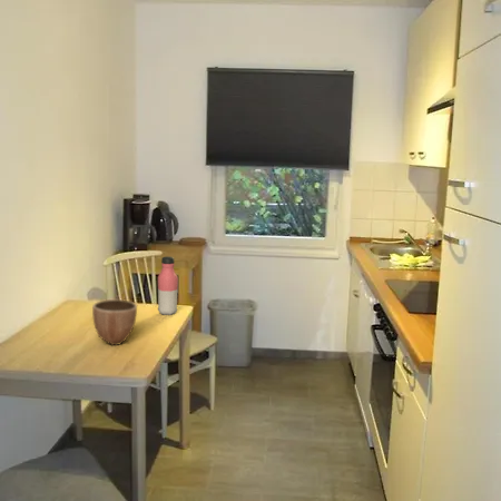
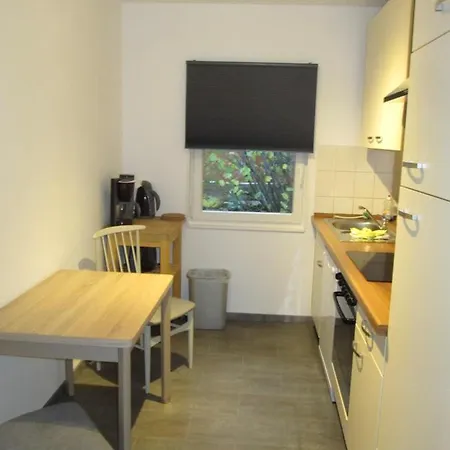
- water bottle (167, 285)
- decorative bowl (115, 323)
